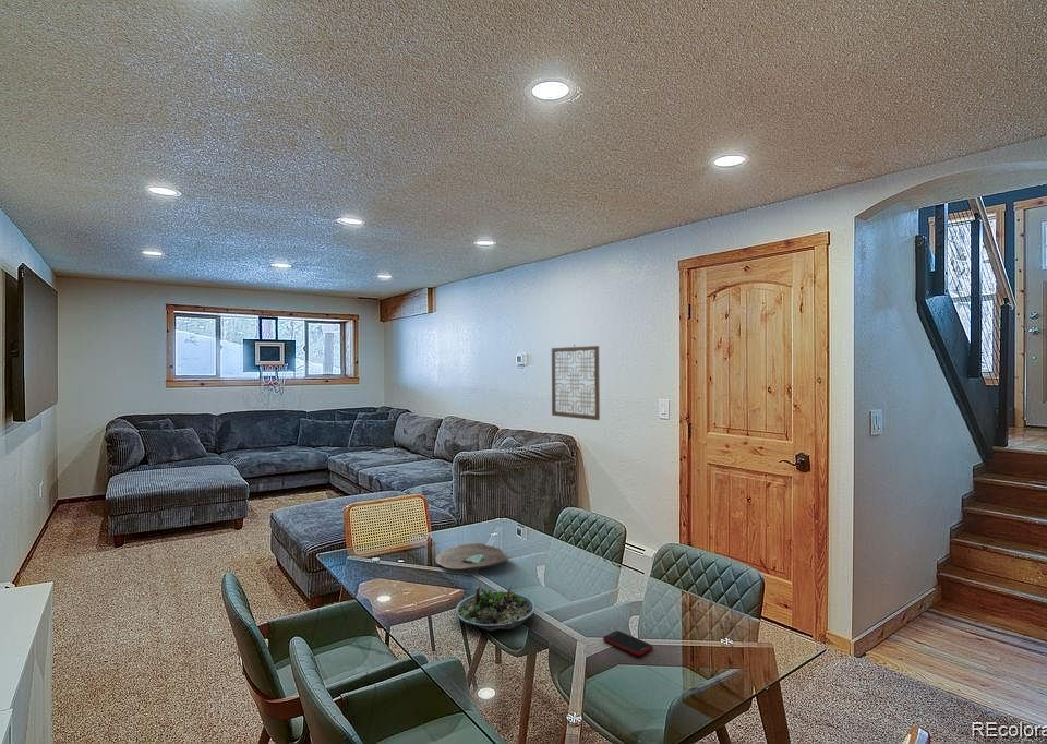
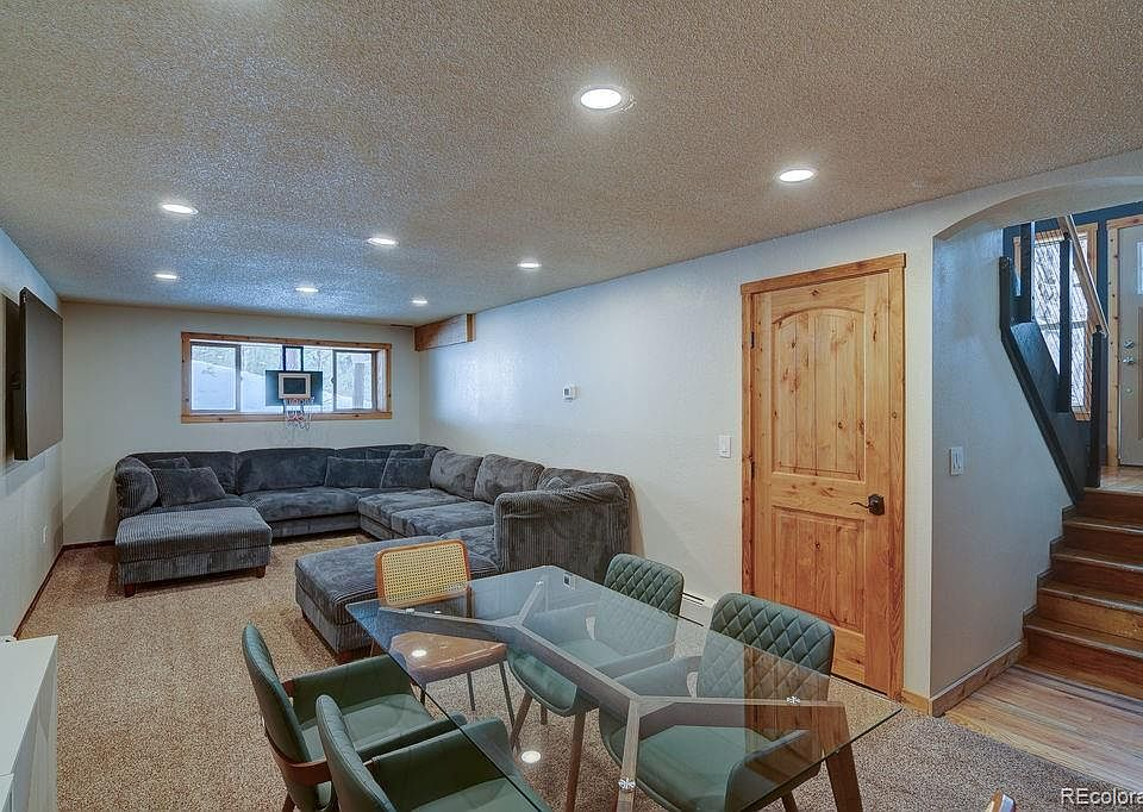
- wall art (574, 380)
- succulent planter (495, 600)
- decorative bowl (473, 554)
- cell phone (627, 643)
